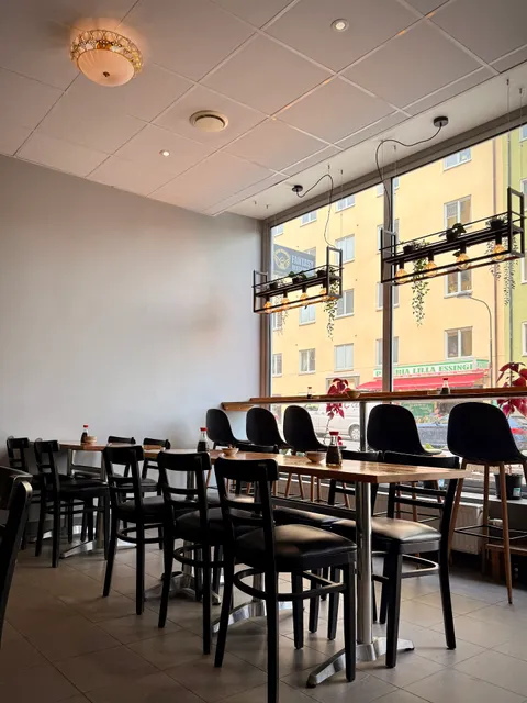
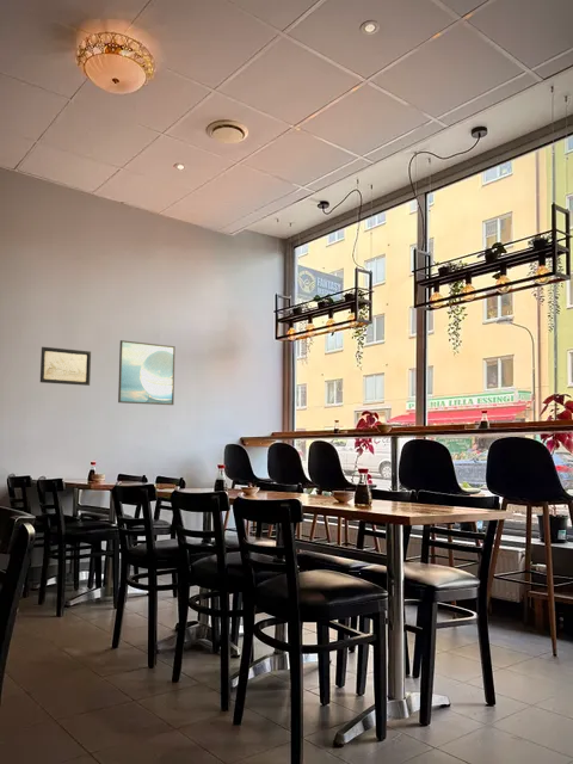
+ wall art (66, 366)
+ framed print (147, 372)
